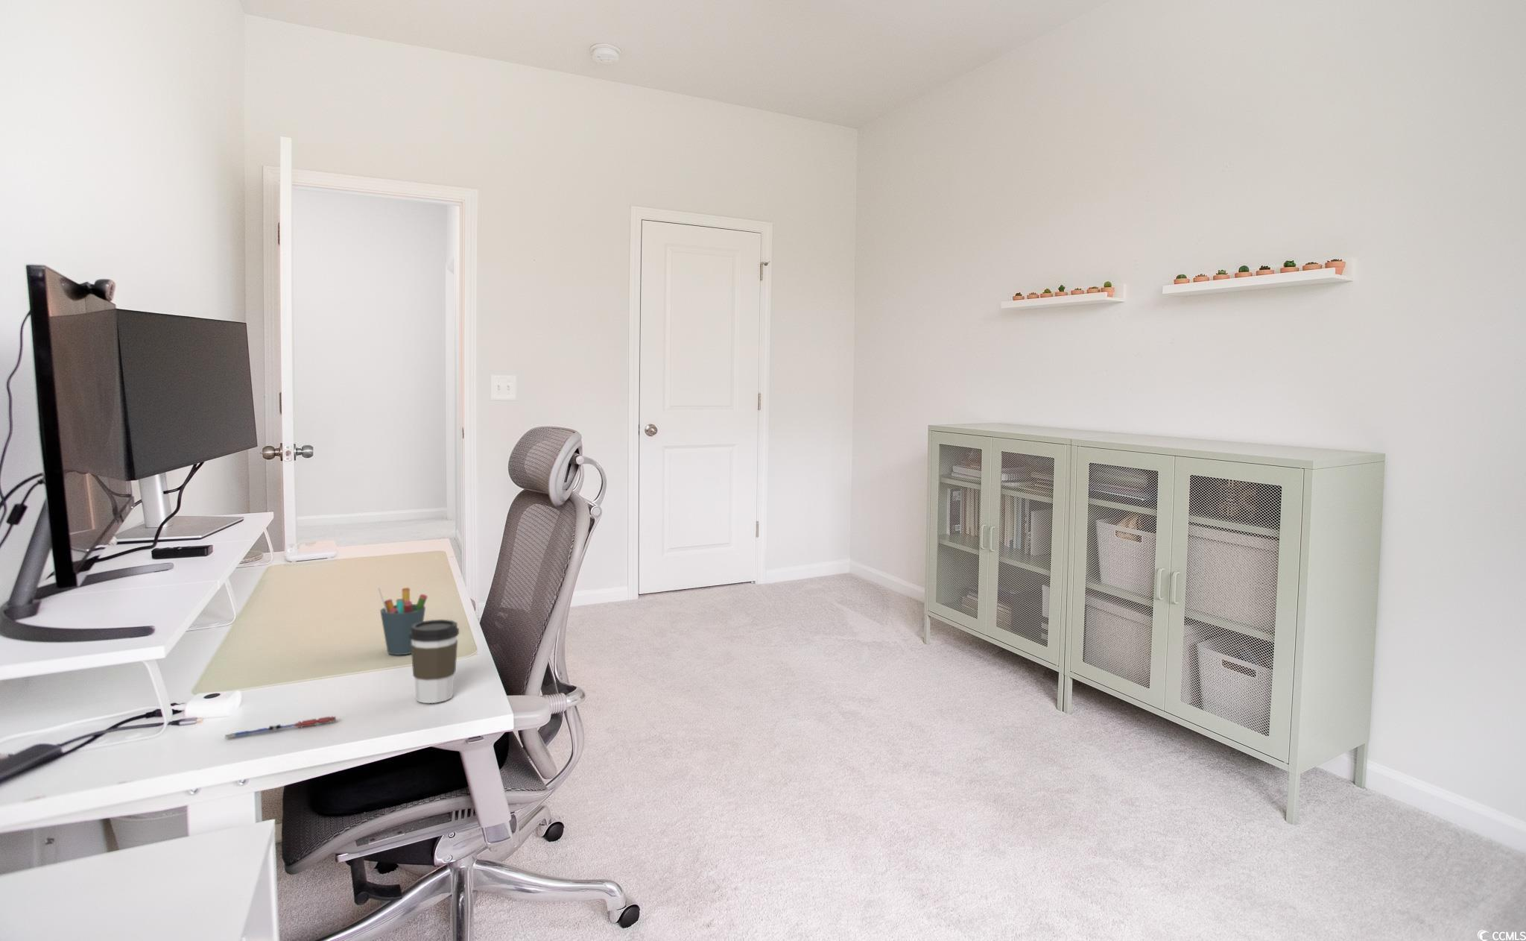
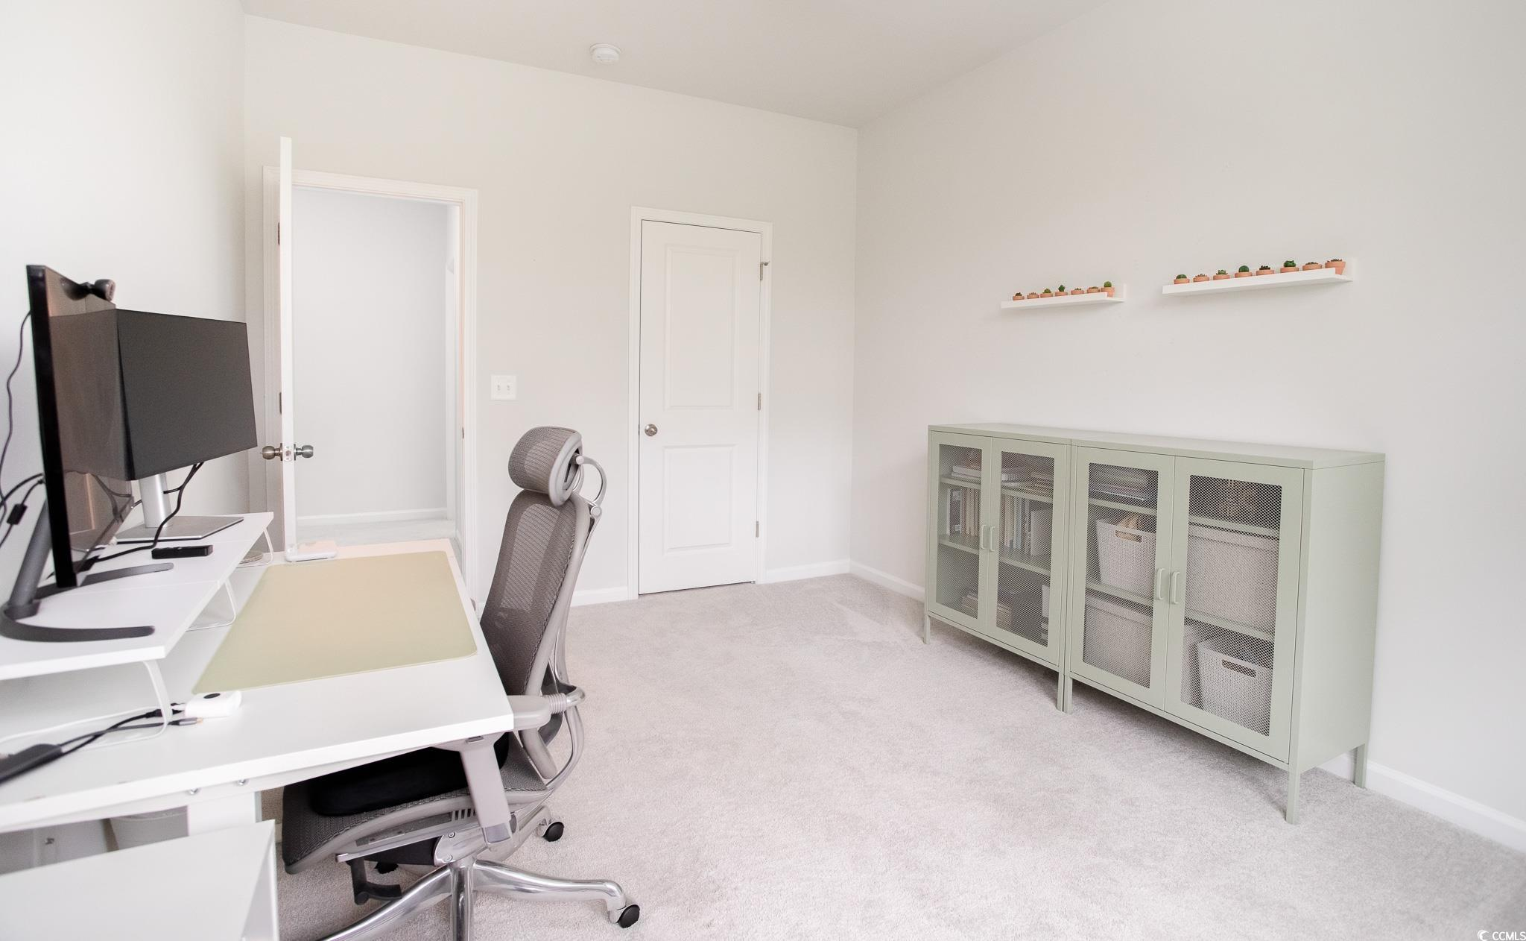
- coffee cup (435, 661)
- pen (281, 725)
- pen holder (403, 618)
